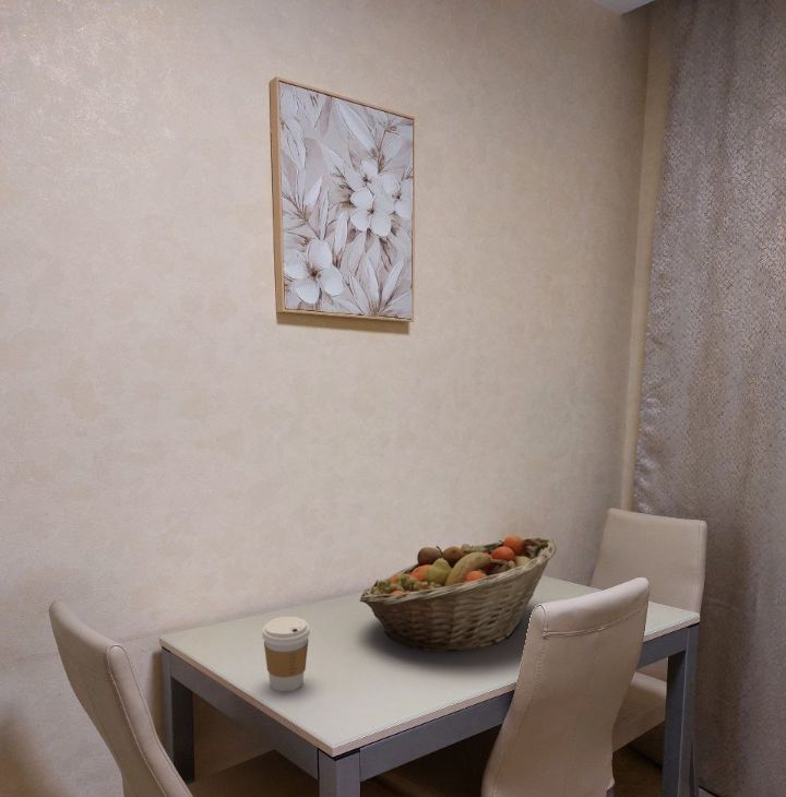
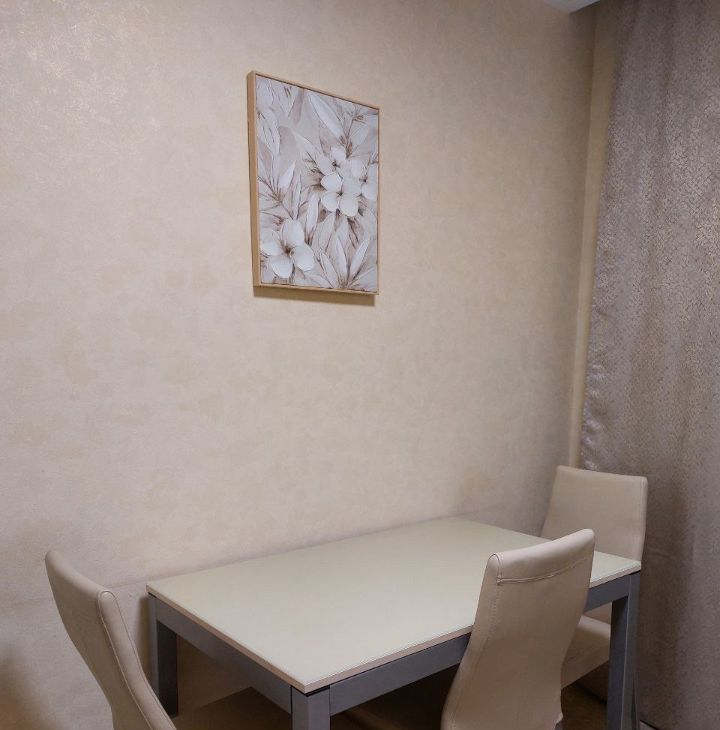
- coffee cup (286, 653)
- fruit basket (461, 584)
